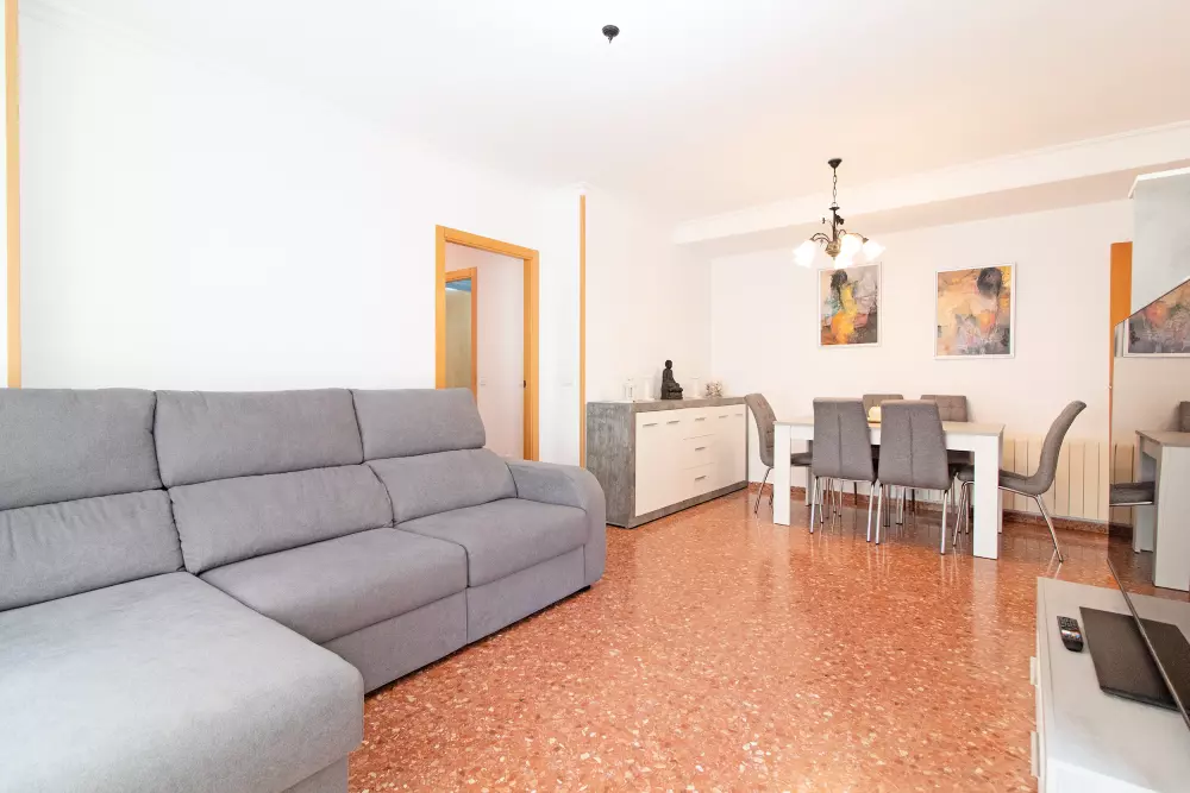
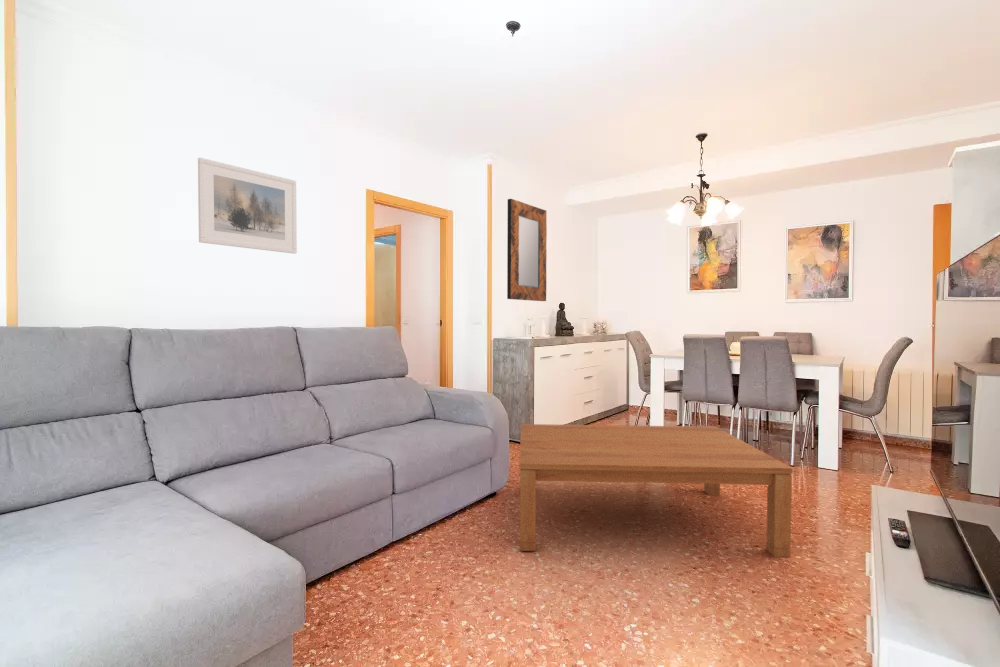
+ coffee table (632, 479)
+ home mirror (528, 252)
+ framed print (251, 209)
